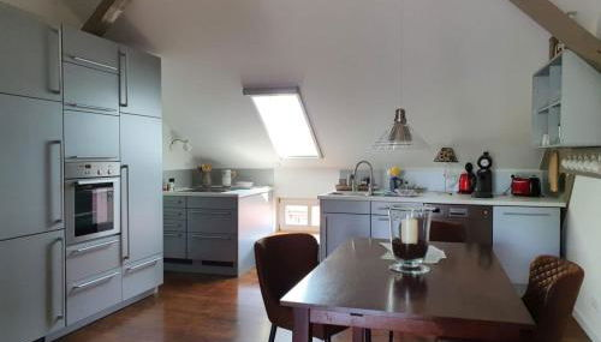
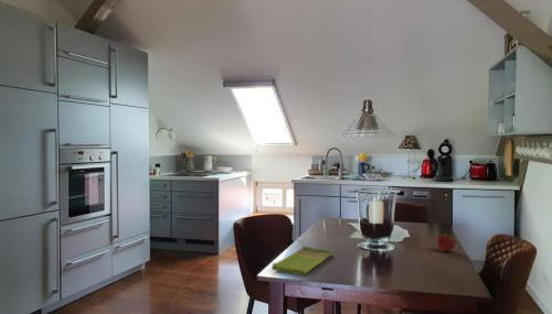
+ fruit (445, 241)
+ dish towel (304, 259)
